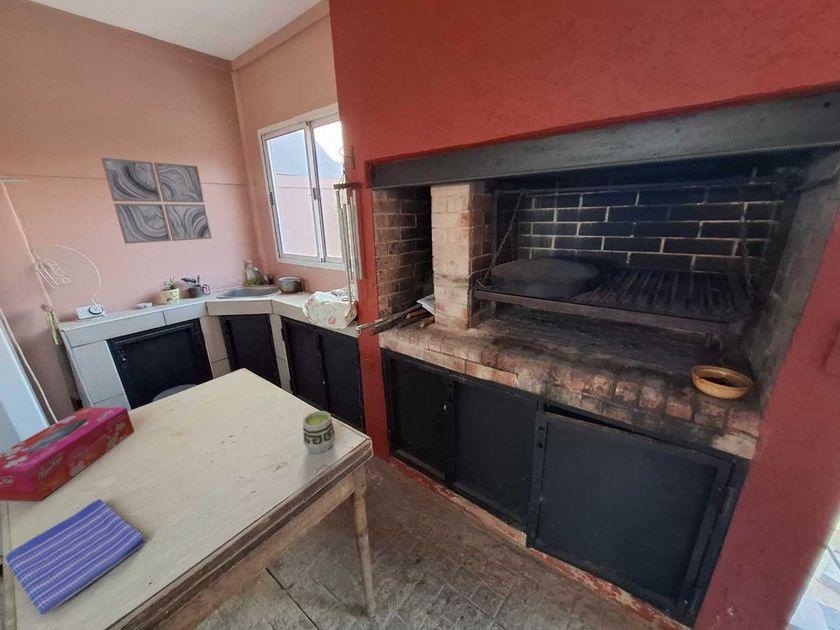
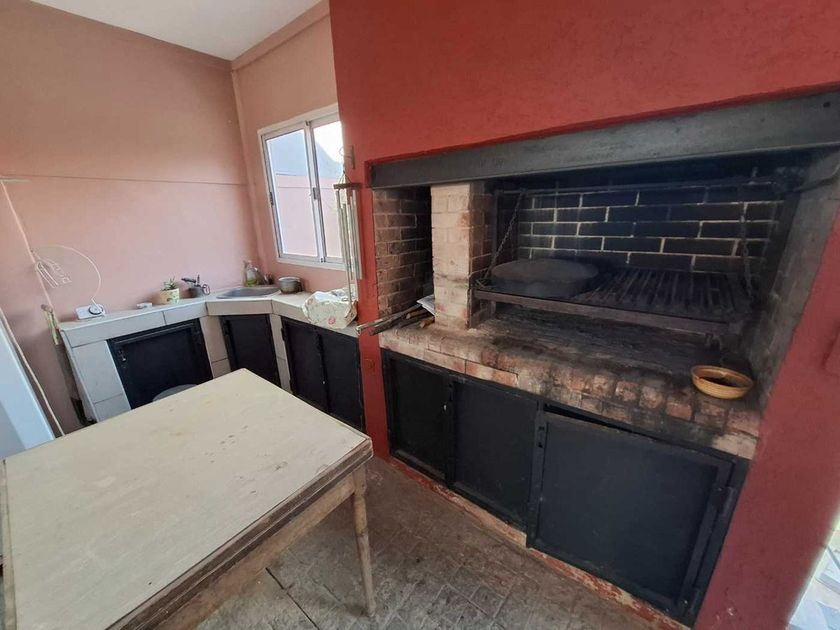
- cup (318, 431)
- wall art (162, 204)
- tissue box (64, 448)
- dish towel (77, 547)
